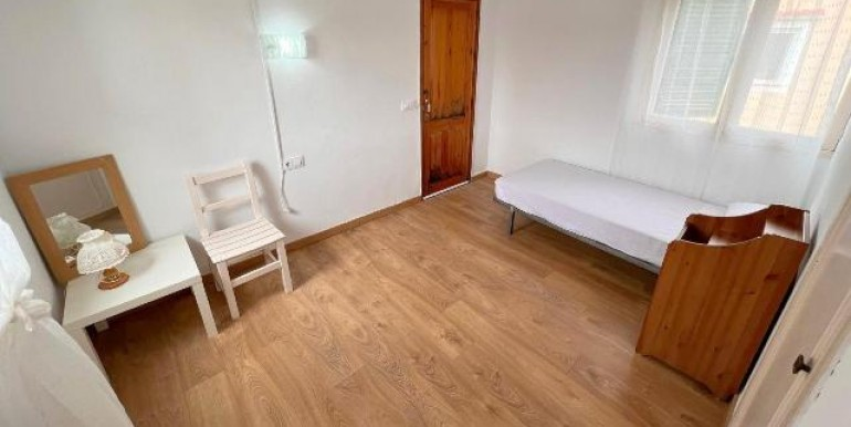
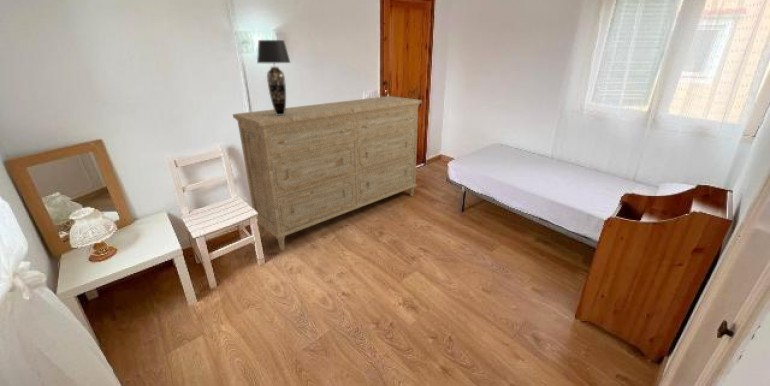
+ dresser (342, 162)
+ table lamp (276, 78)
